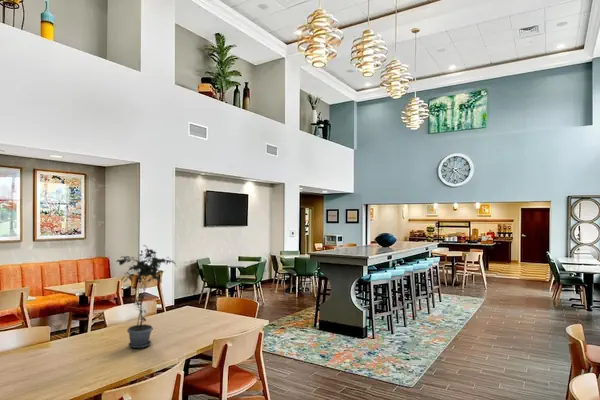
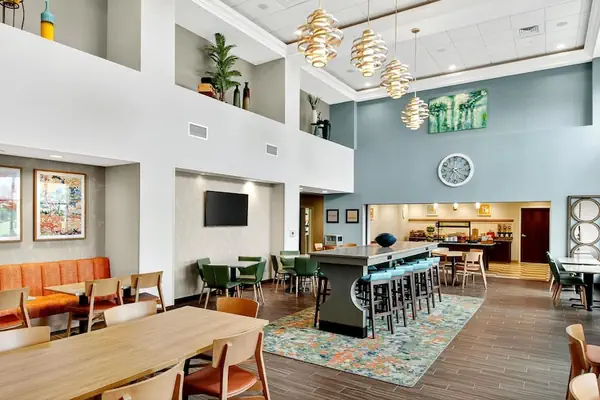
- potted plant (142, 295)
